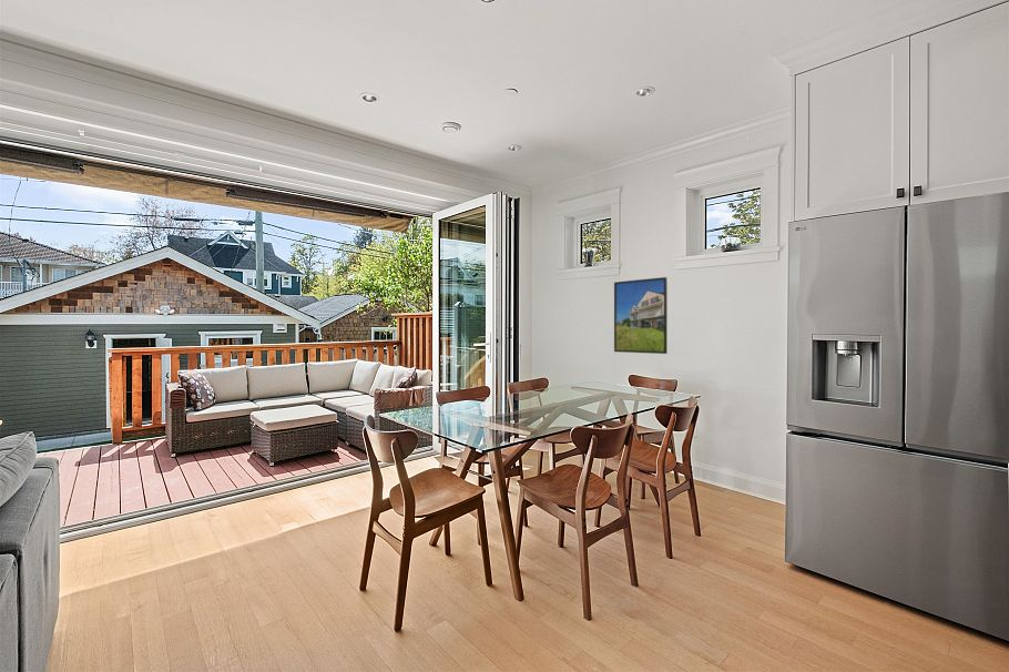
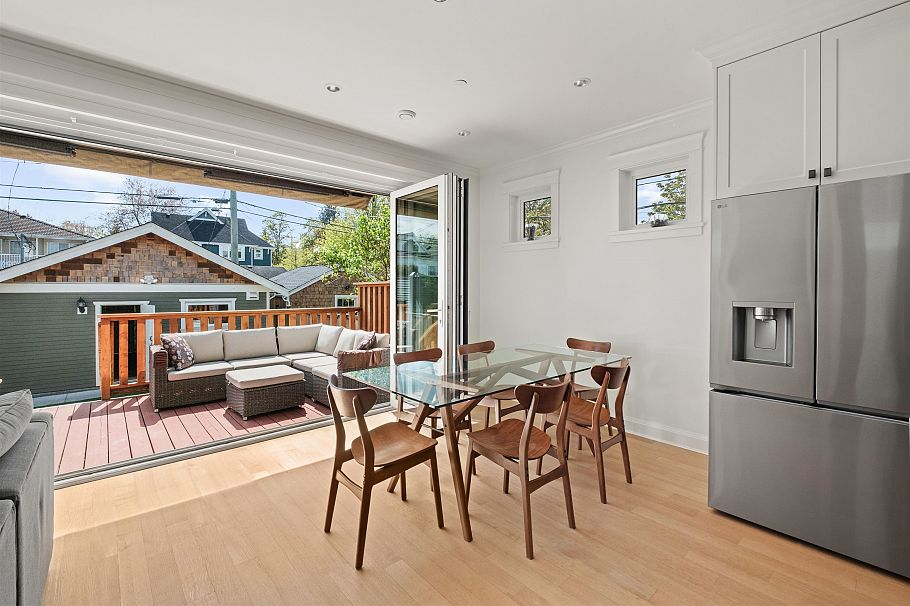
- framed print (639, 316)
